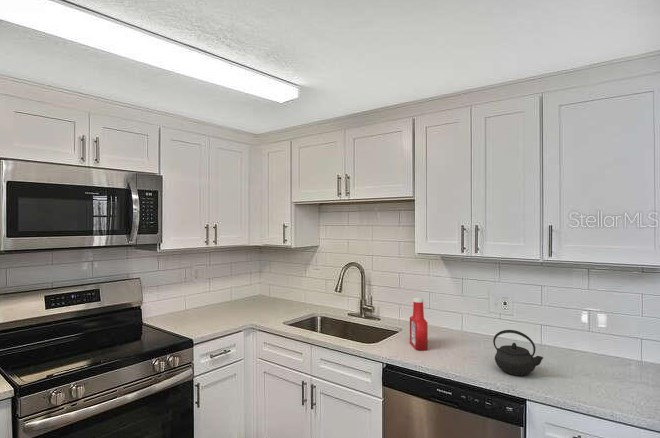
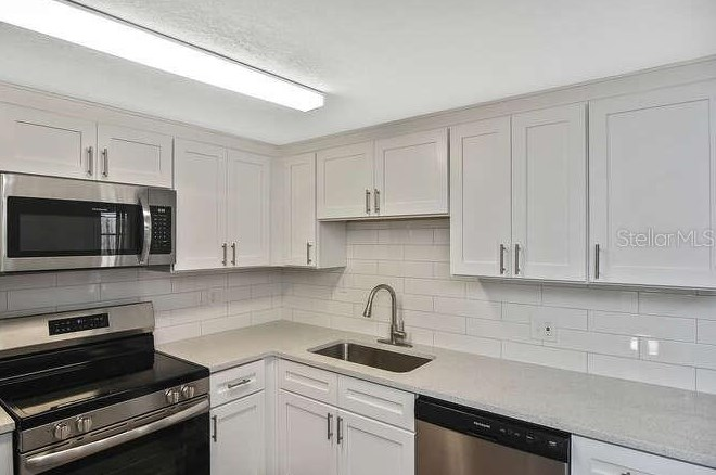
- soap bottle (418, 322)
- kettle (517, 351)
